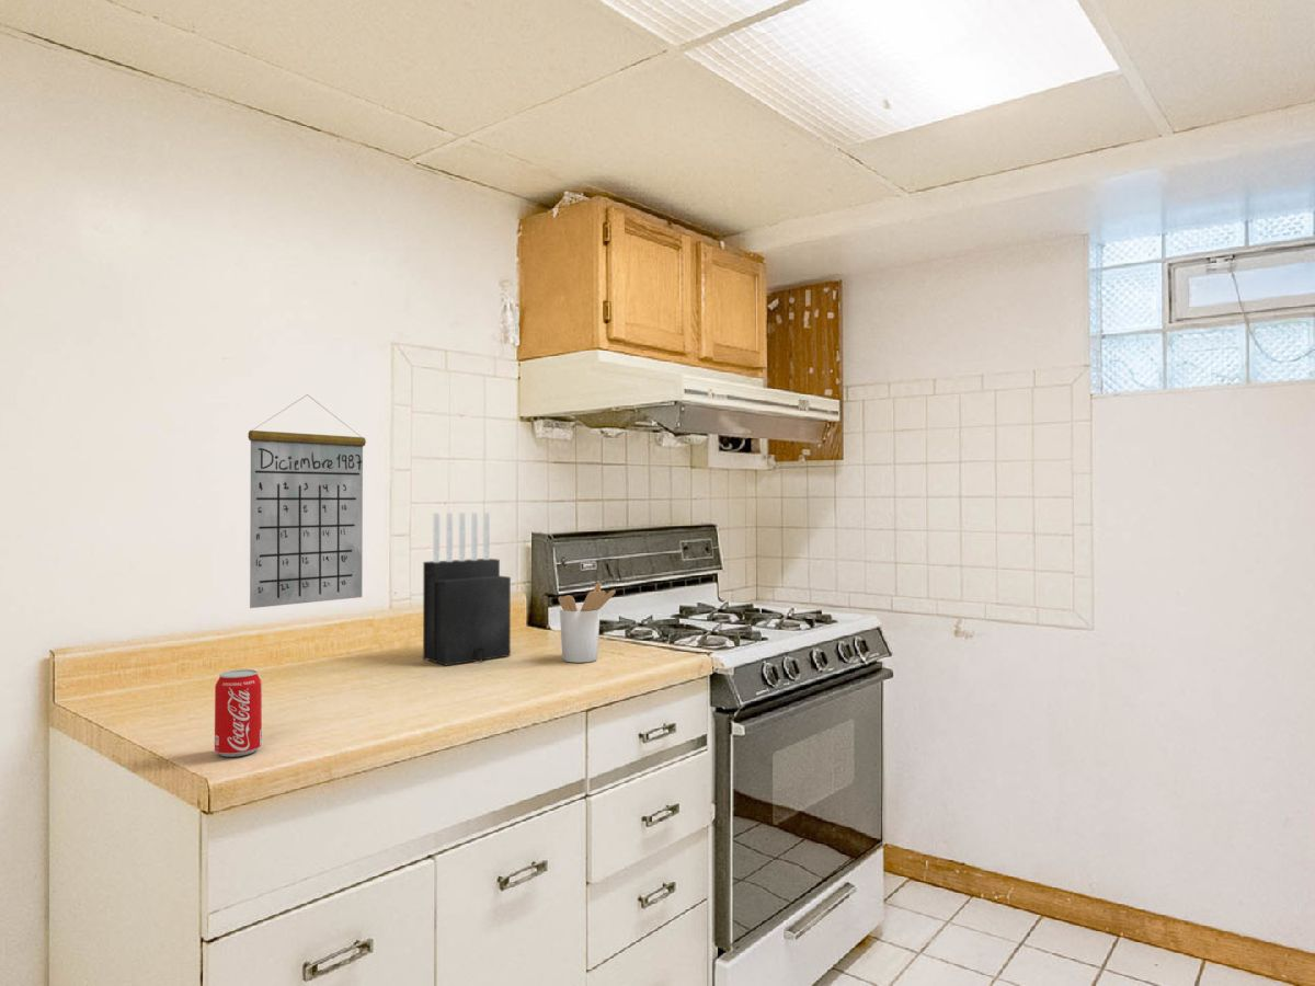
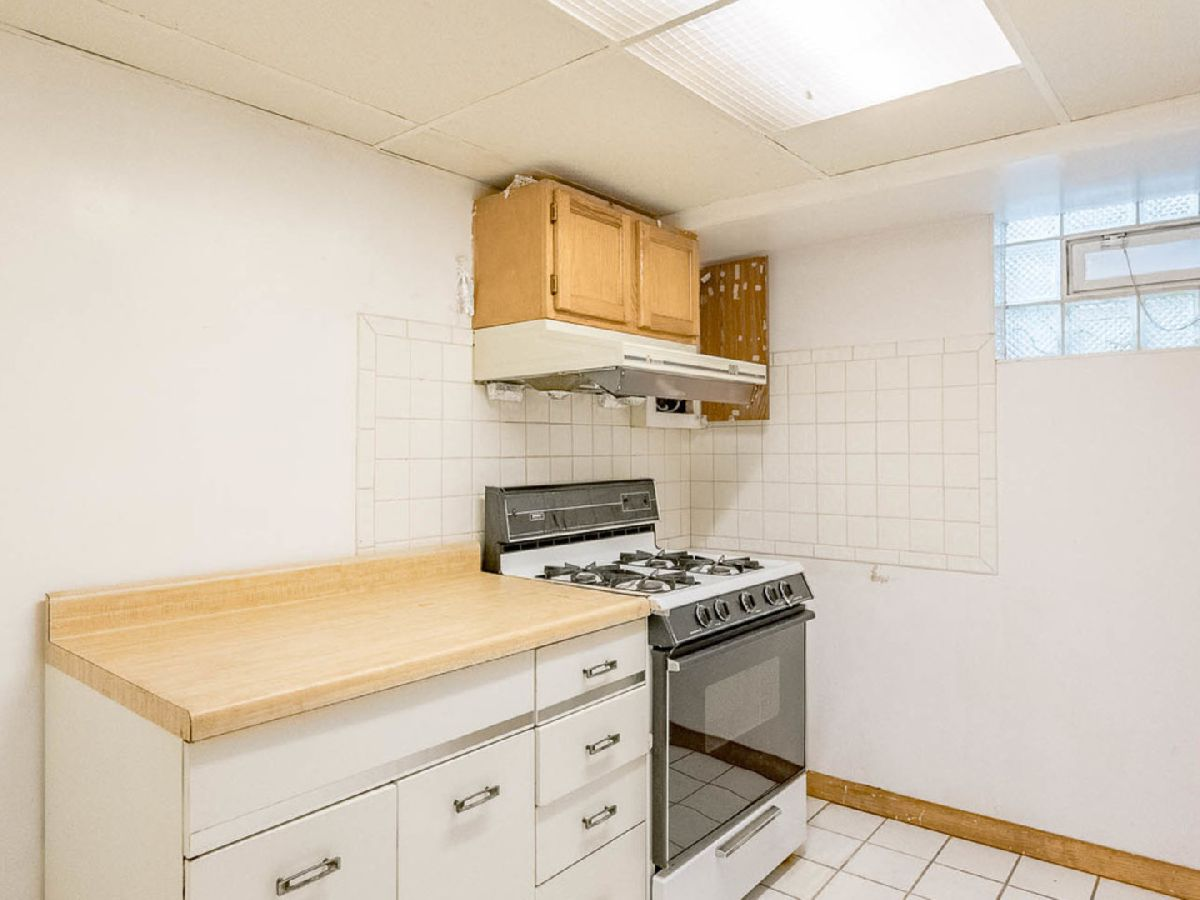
- beverage can (238, 712)
- utensil holder (586, 622)
- knife block (469, 585)
- calendar (309, 497)
